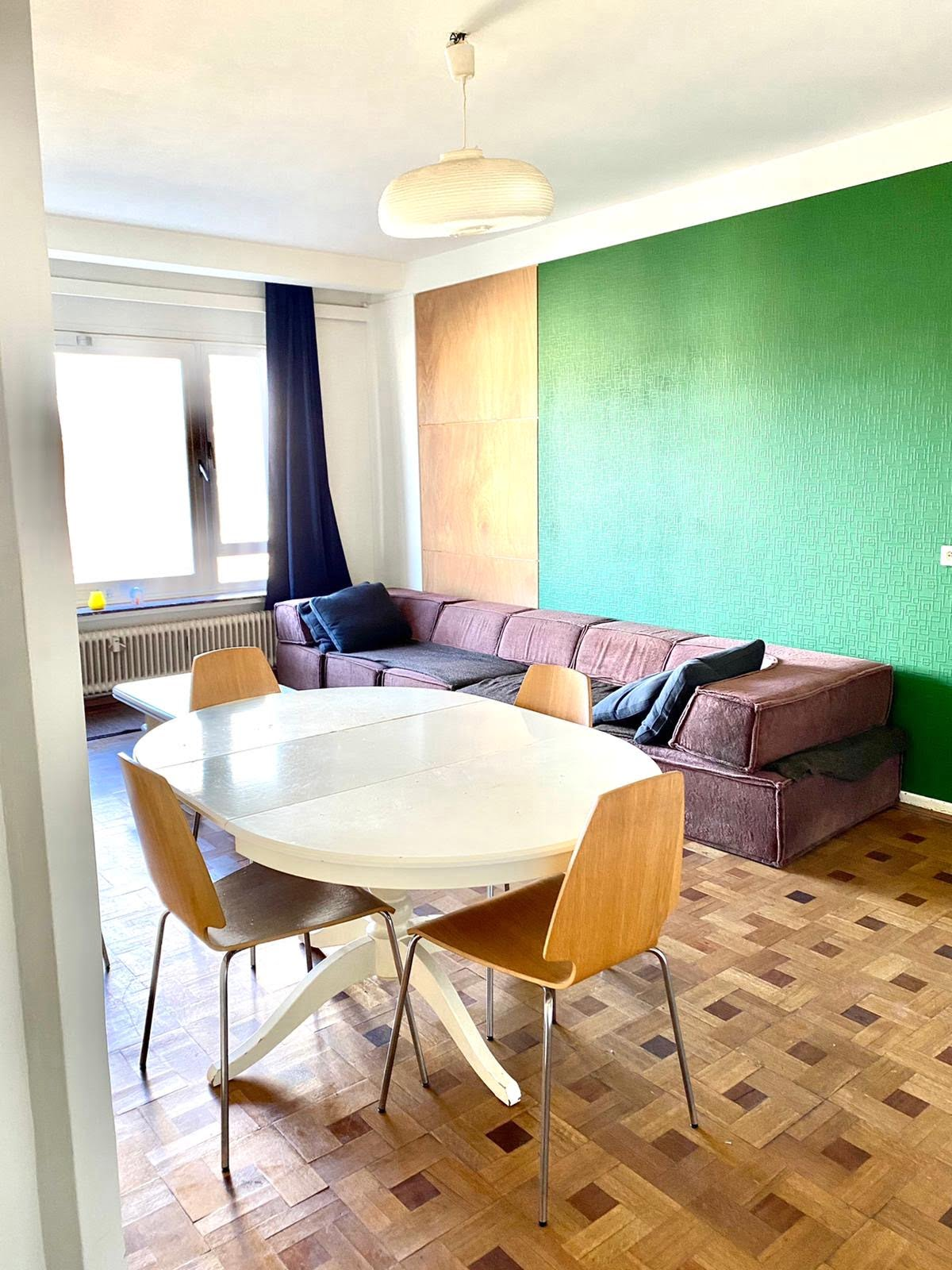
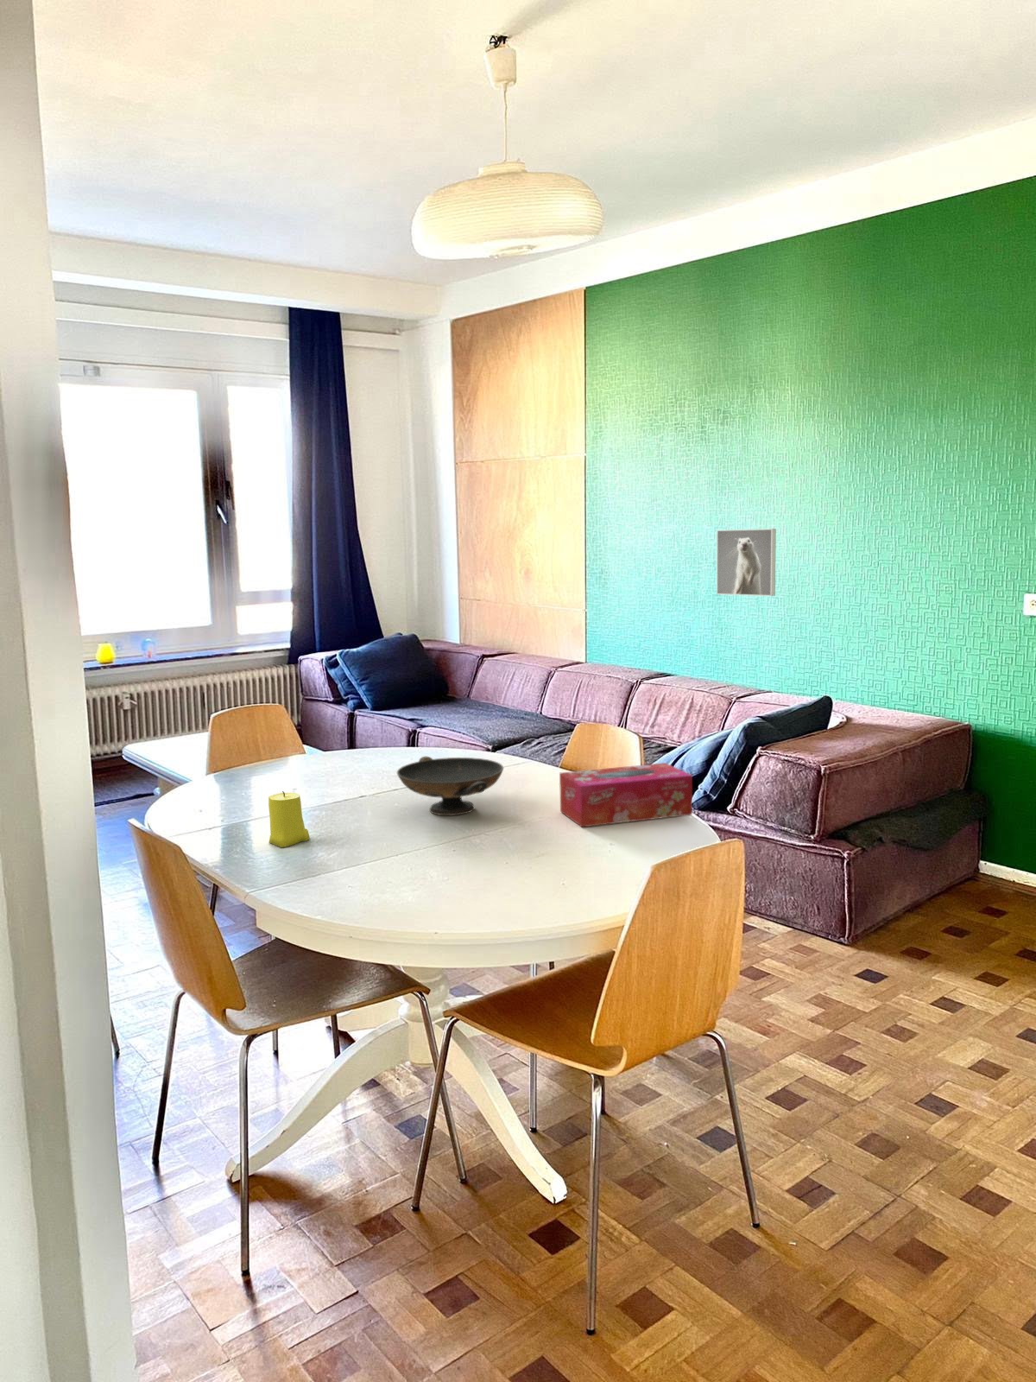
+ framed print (745, 563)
+ decorative bowl (451, 789)
+ tissue box (625, 793)
+ candle (286, 816)
